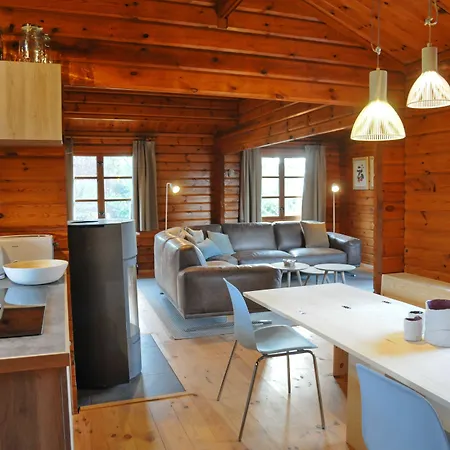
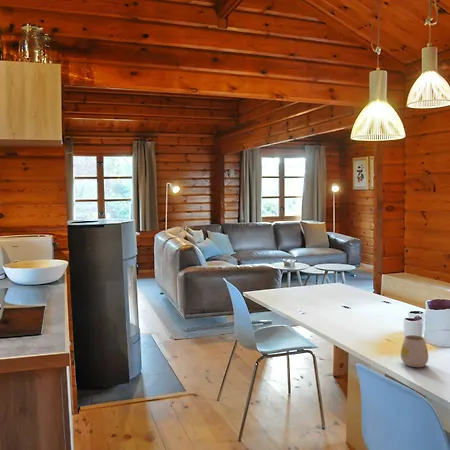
+ mug (413, 349)
